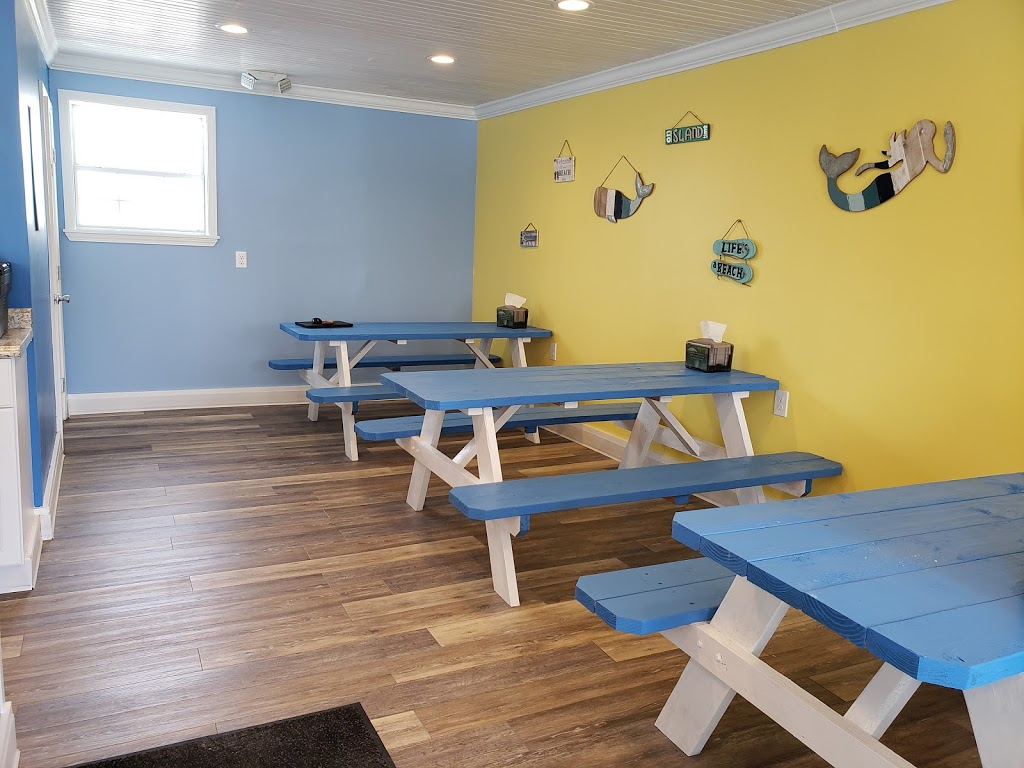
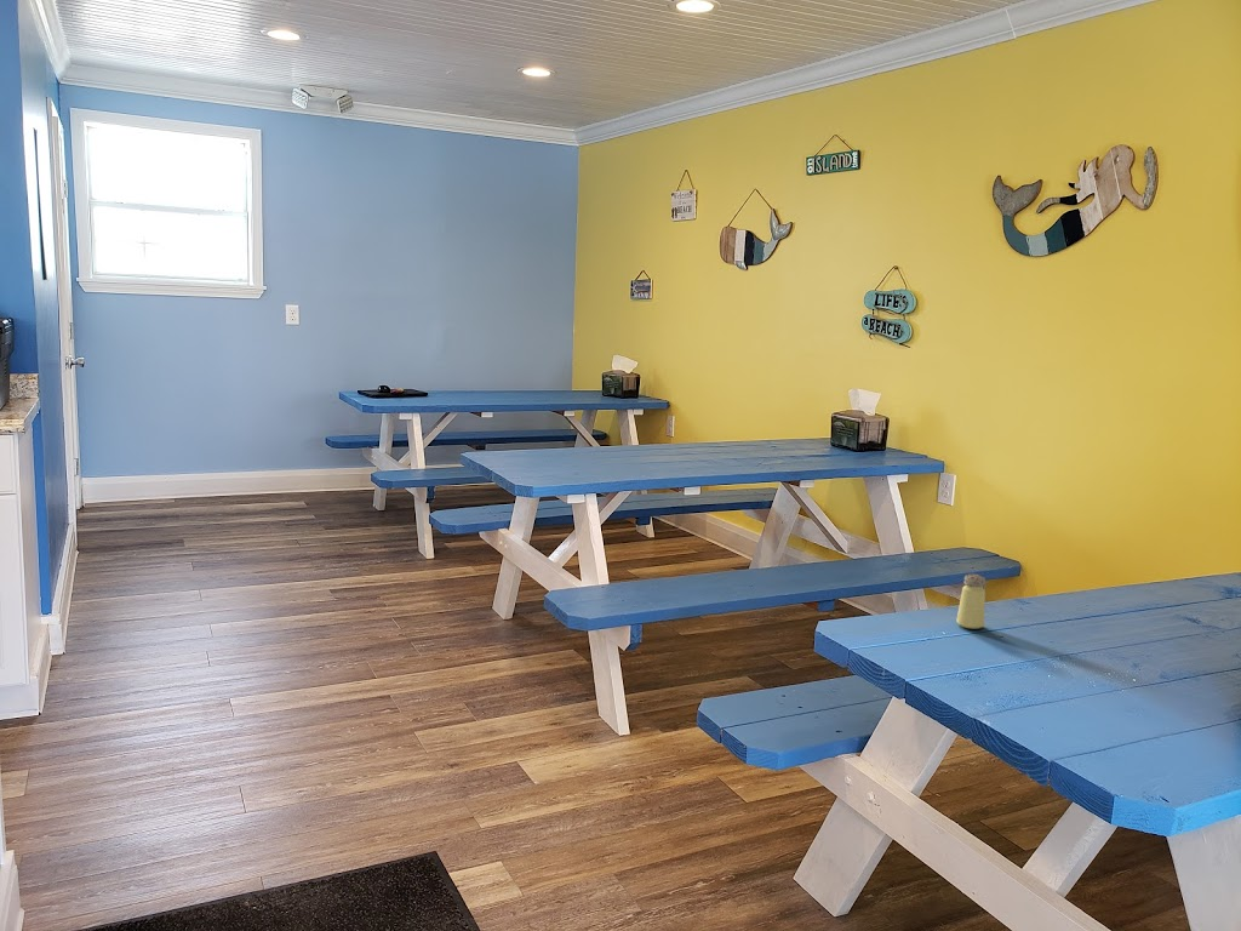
+ saltshaker (972, 600)
